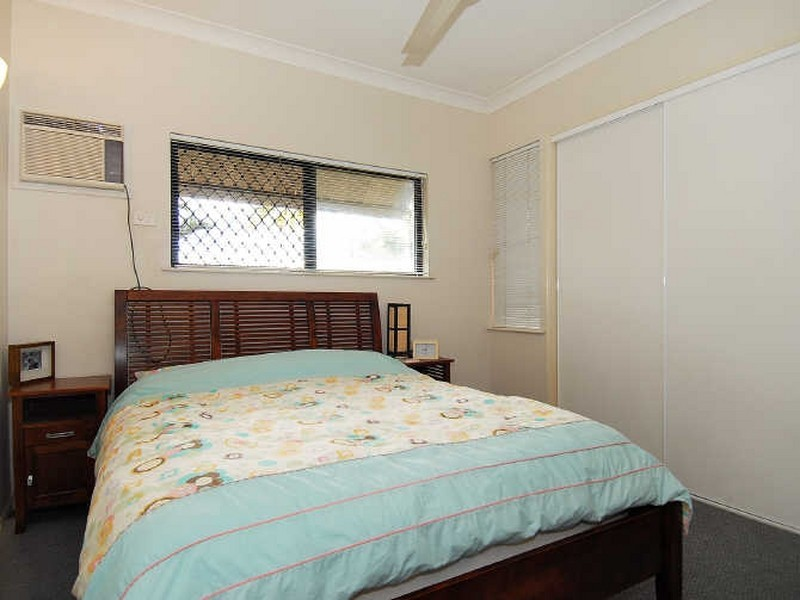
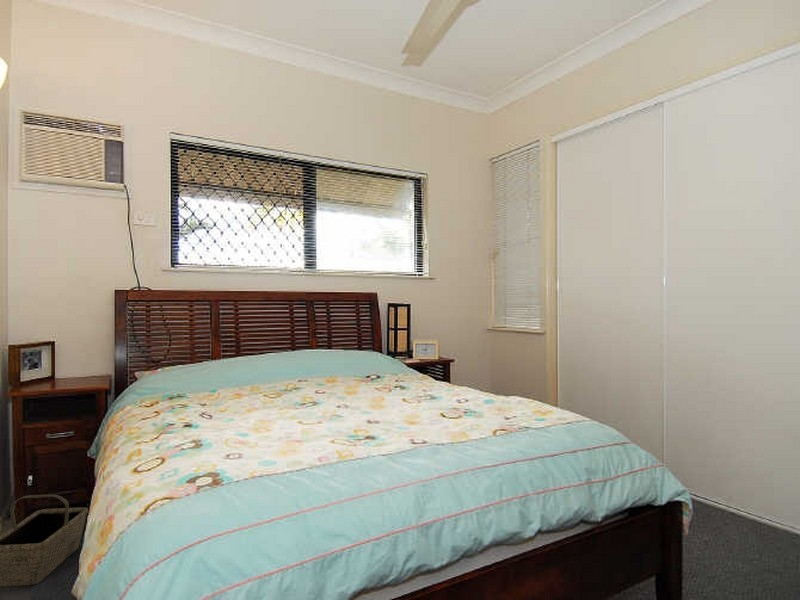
+ basket (40, 530)
